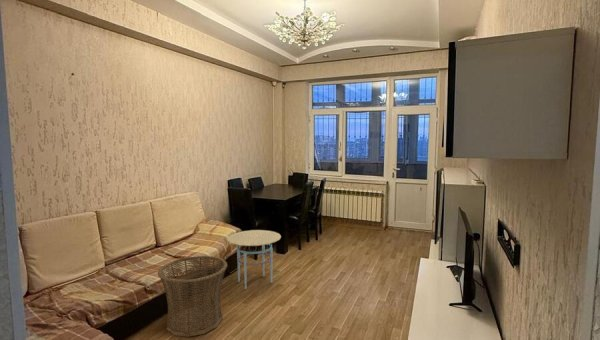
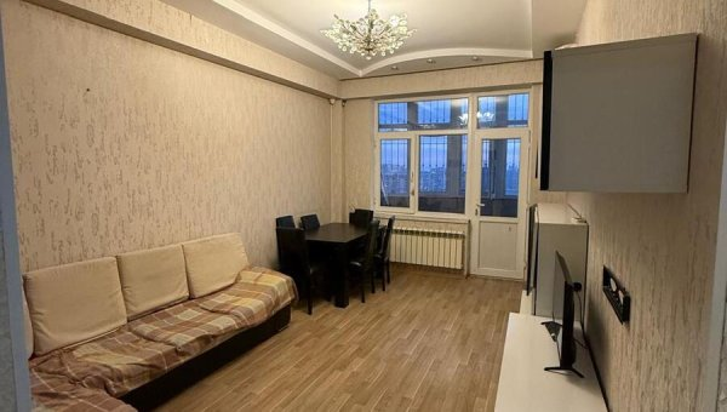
- basket (194, 293)
- side table (255, 263)
